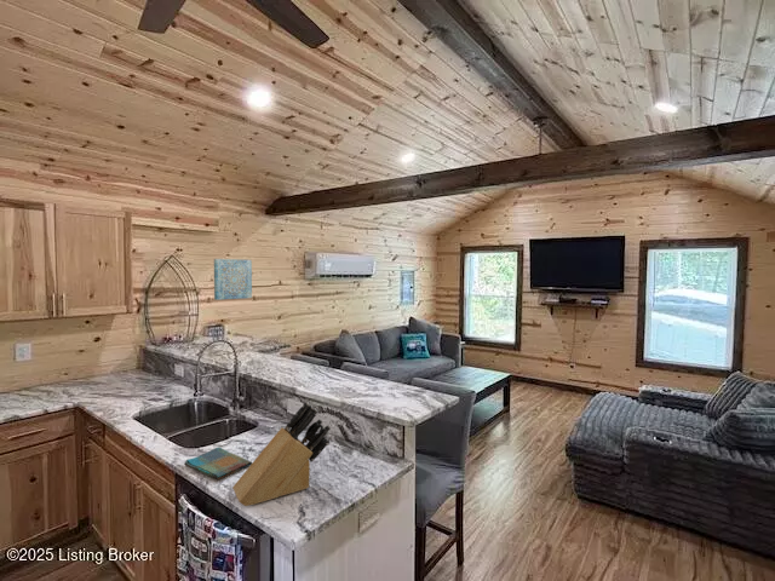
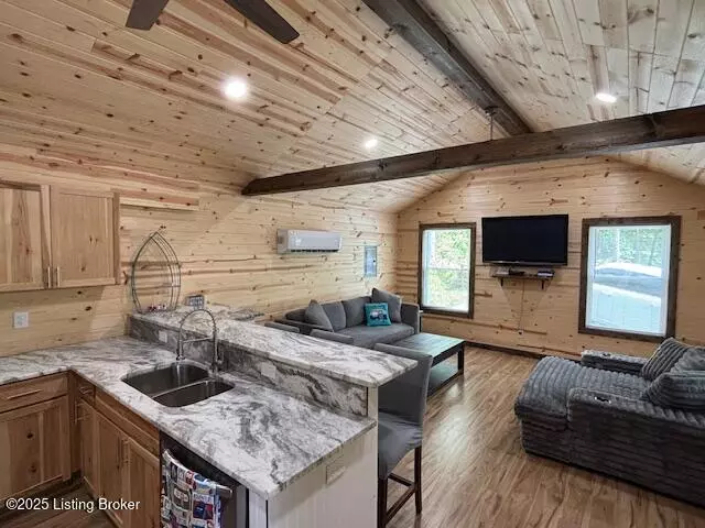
- dish towel (218, 461)
- knife block (283, 448)
- wall art (232, 278)
